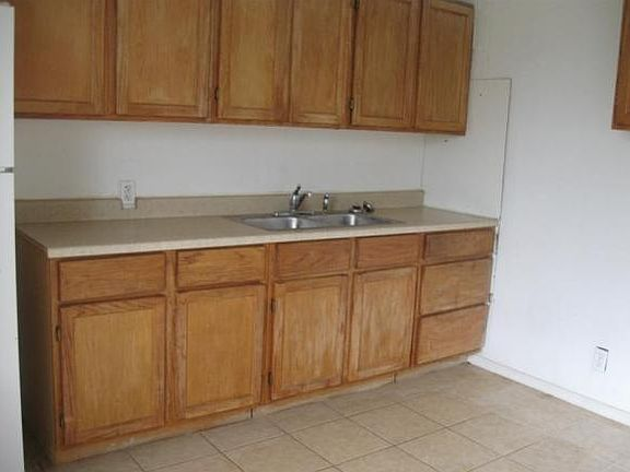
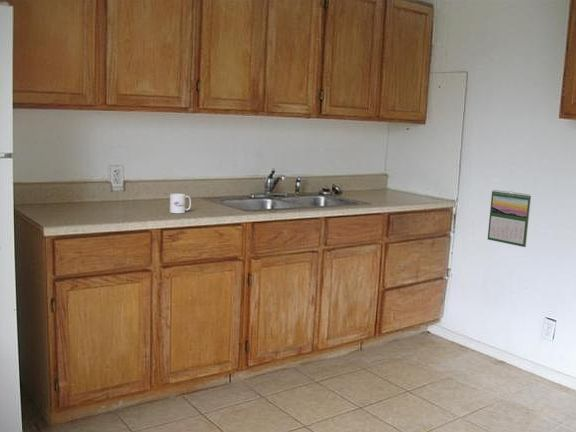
+ mug (180, 203)
+ calendar (508, 217)
